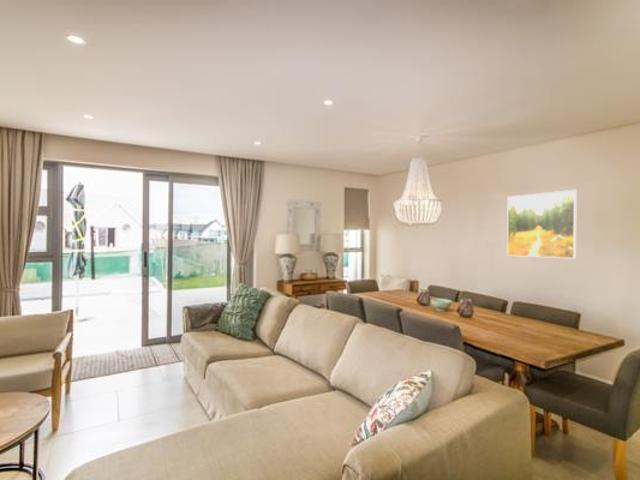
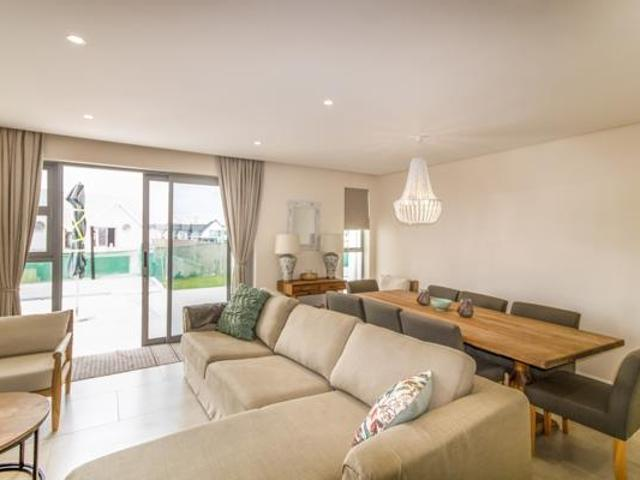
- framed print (539, 225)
